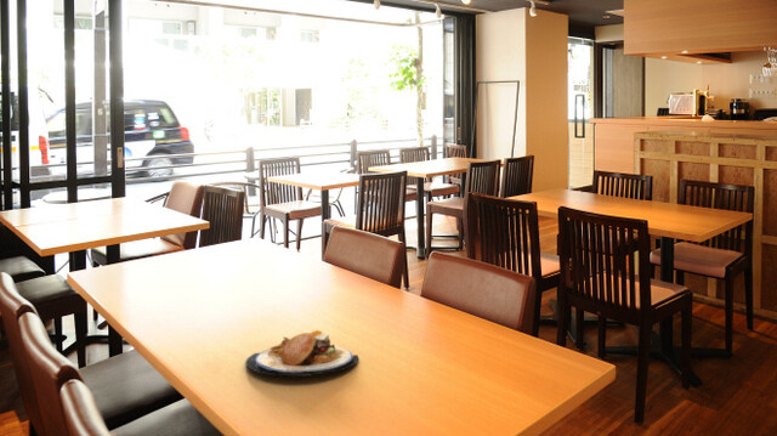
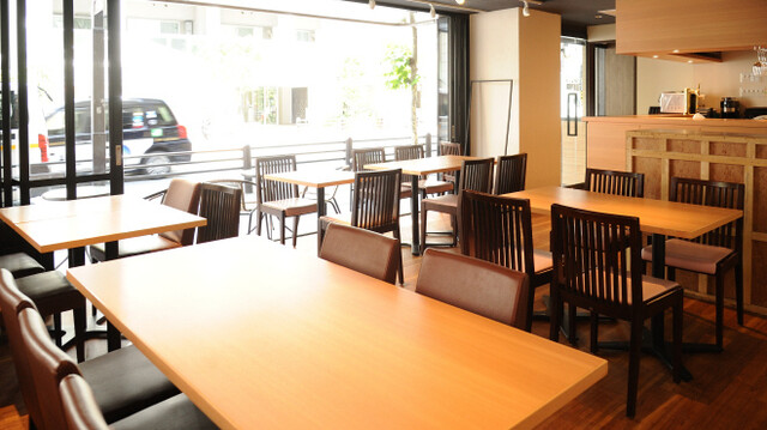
- plate (302, 344)
